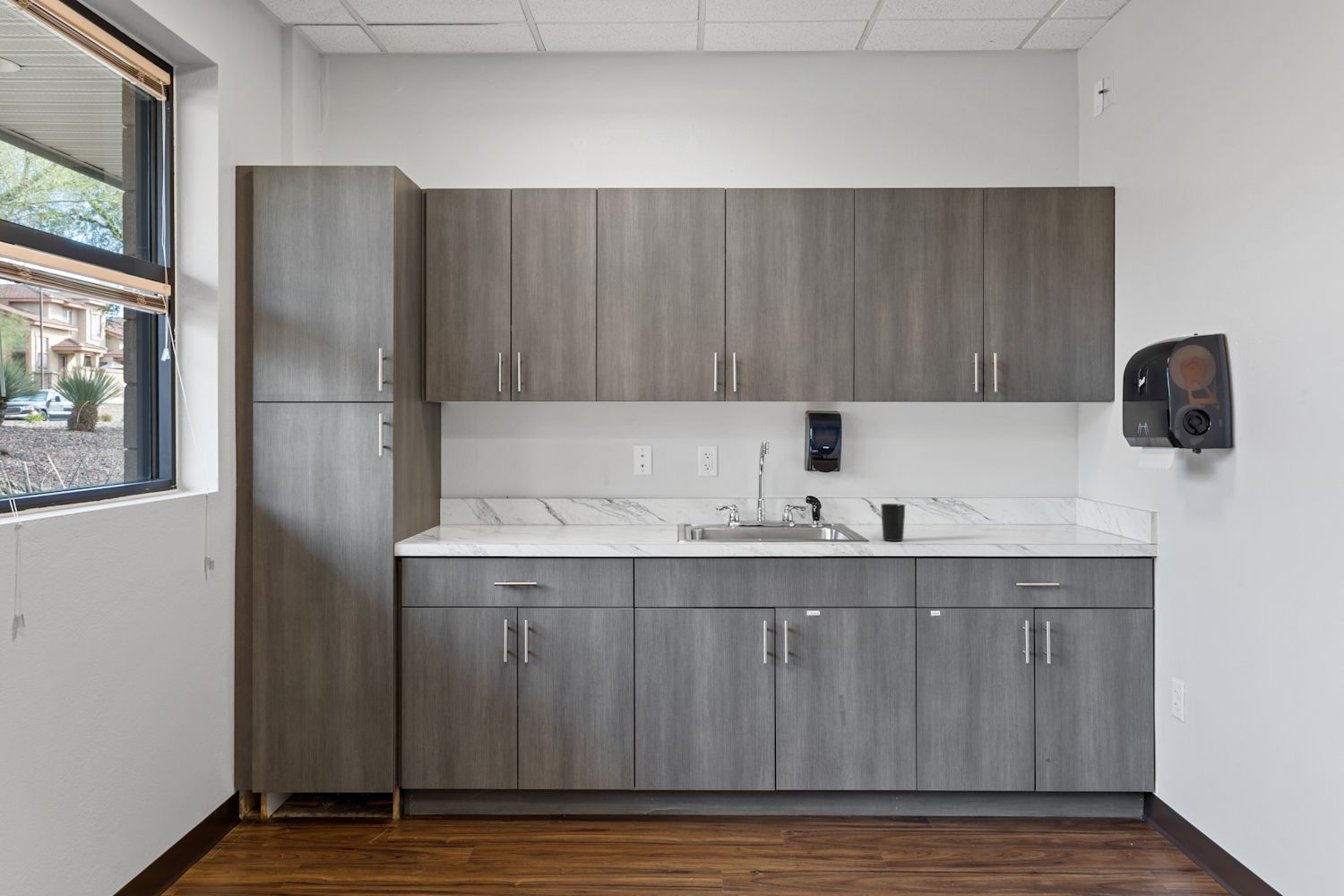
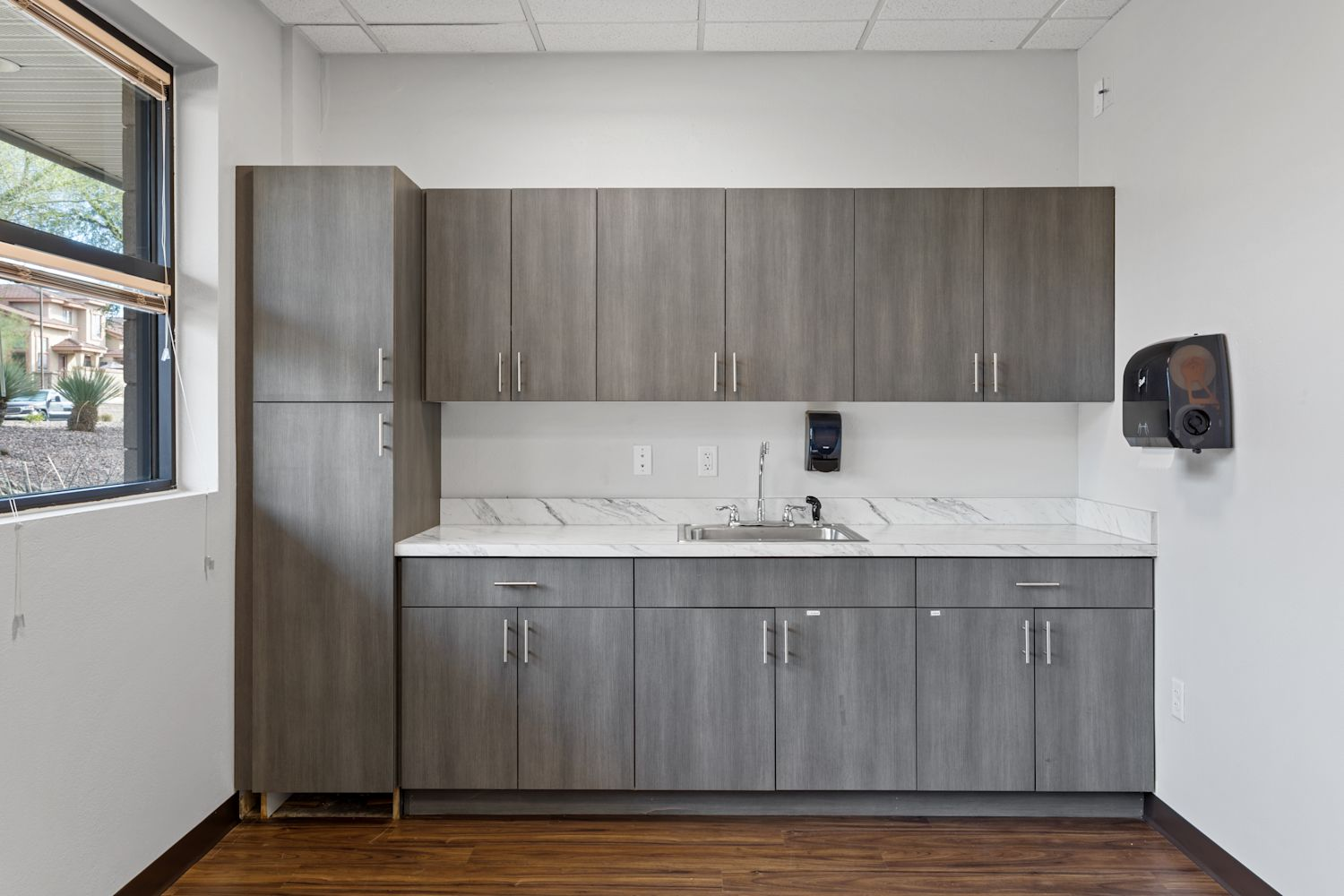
- cup (892, 522)
